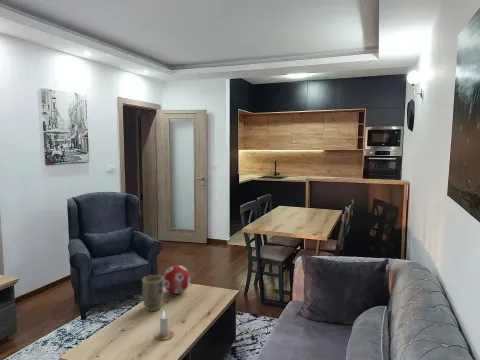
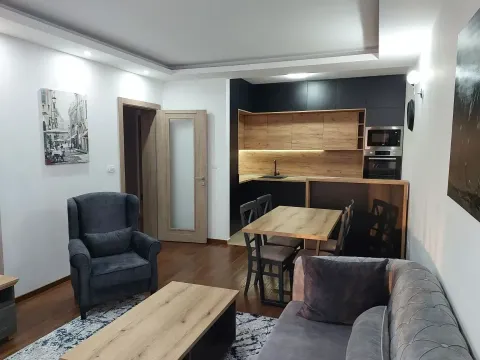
- candle (164, 322)
- plant pot (153, 293)
- decorative ball (176, 279)
